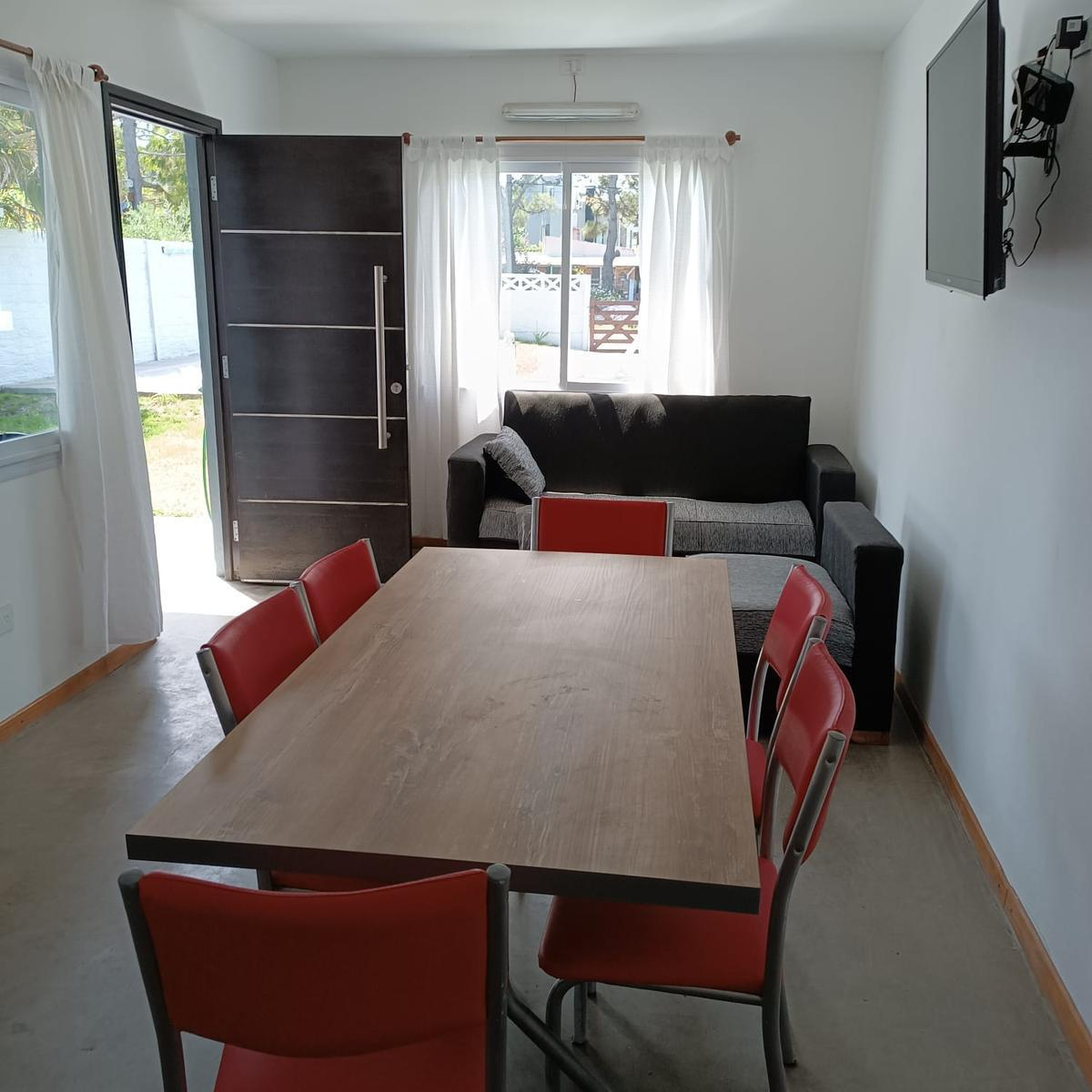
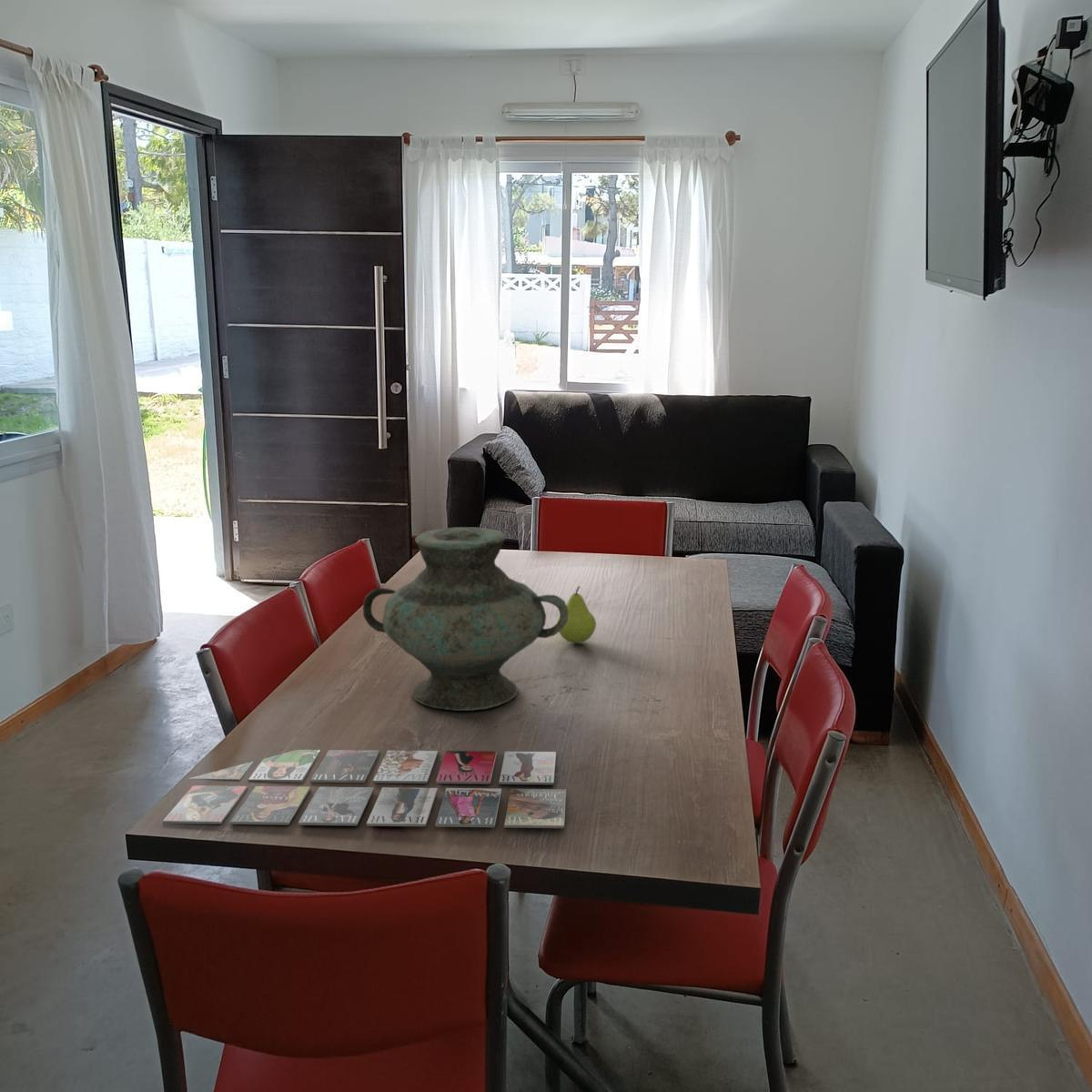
+ magazine (373, 787)
+ fruit (576, 614)
+ vase (464, 612)
